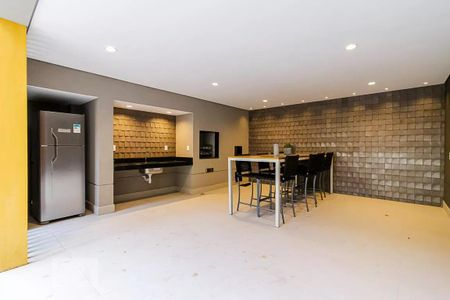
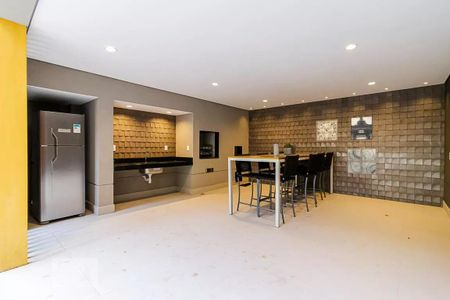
+ wall art (361, 128)
+ wall art (362, 160)
+ wall art (326, 131)
